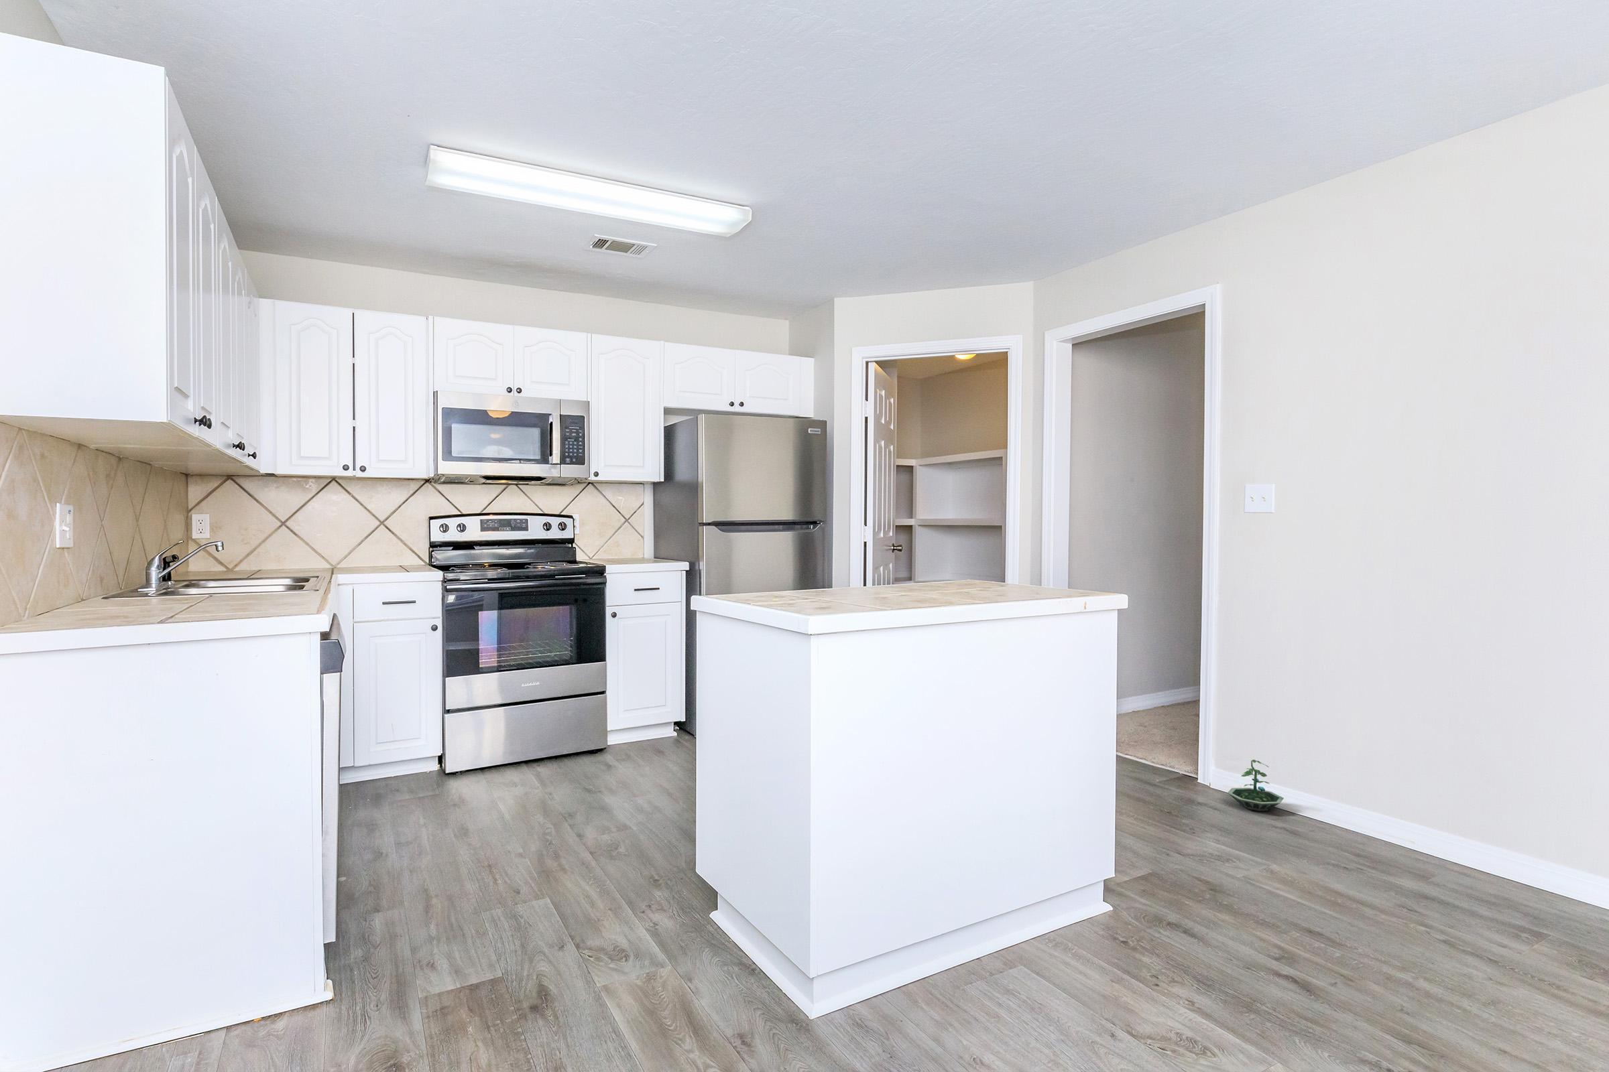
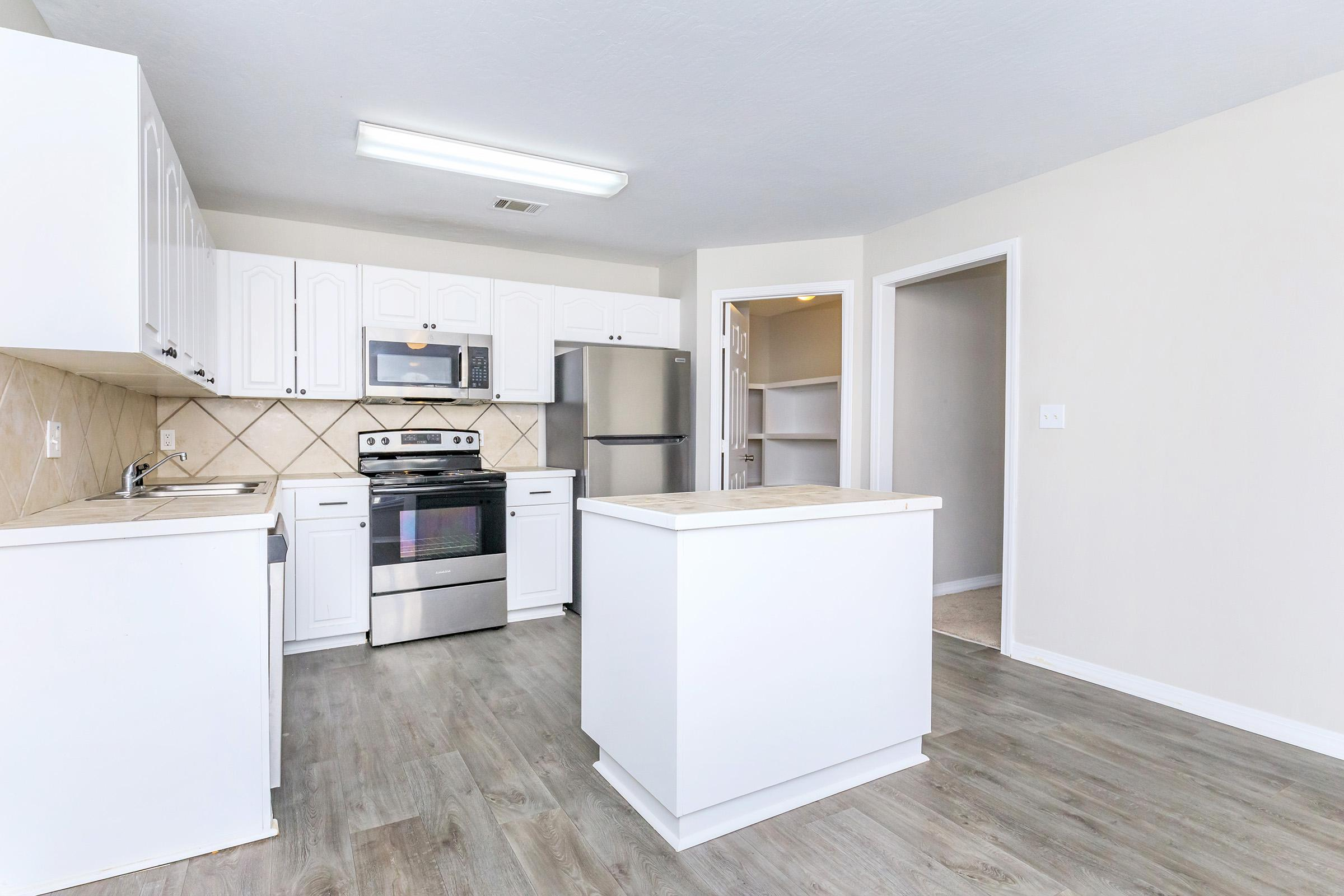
- terrarium (1256, 769)
